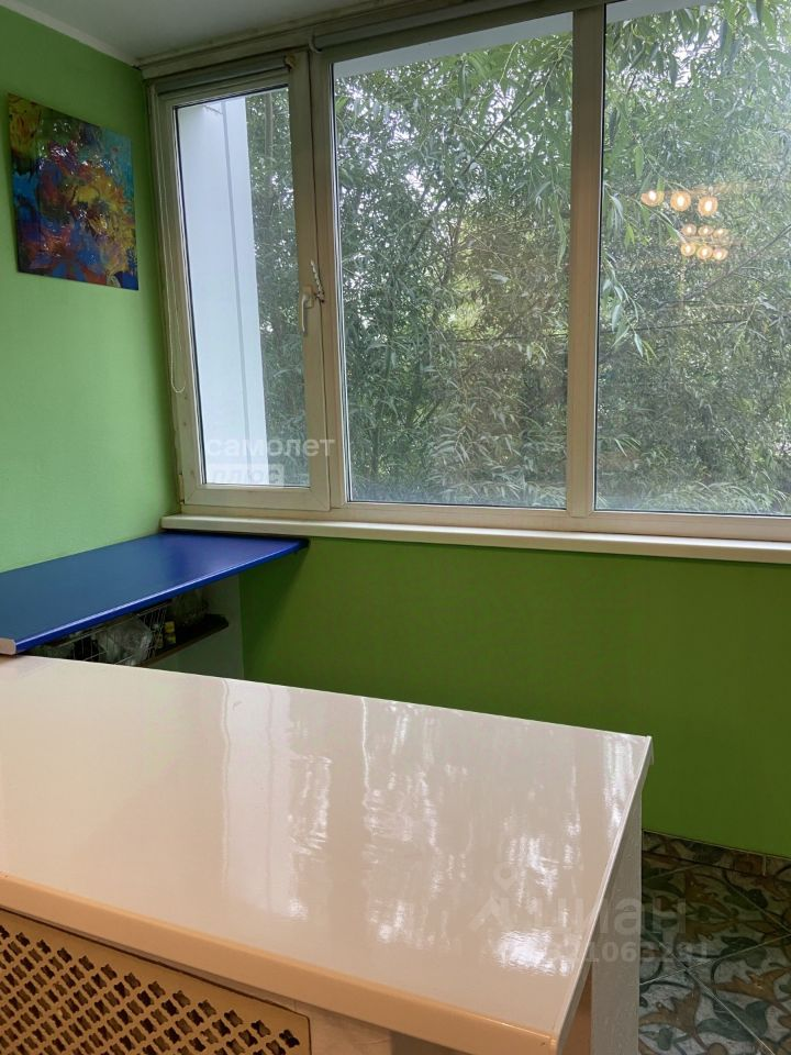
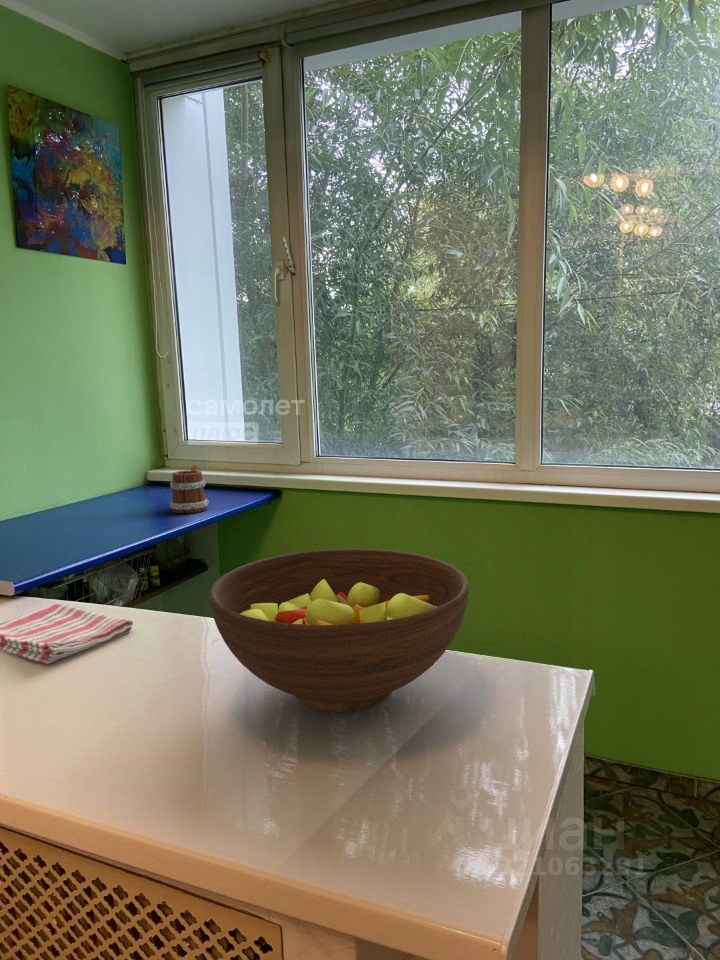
+ mug (189, 488)
+ fruit bowl (341, 636)
+ dish towel (52, 626)
